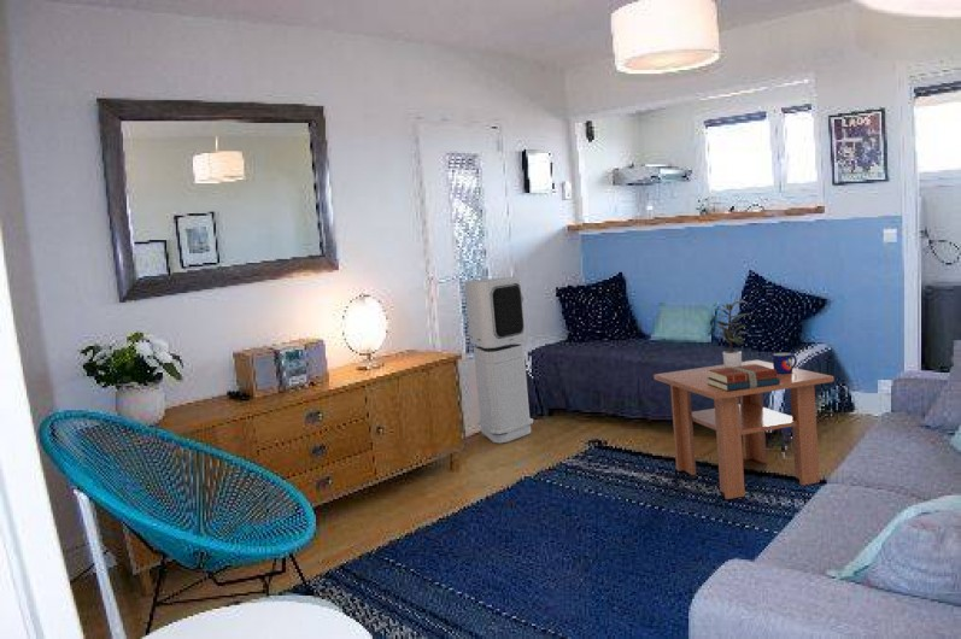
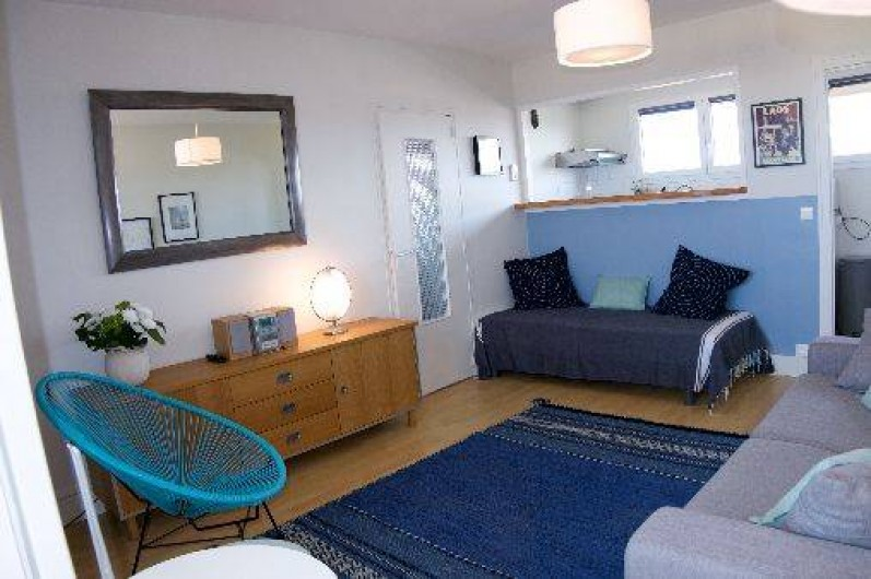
- mug (785, 362)
- coffee table (740, 426)
- potted plant (726, 334)
- books (742, 376)
- air purifier (492, 358)
